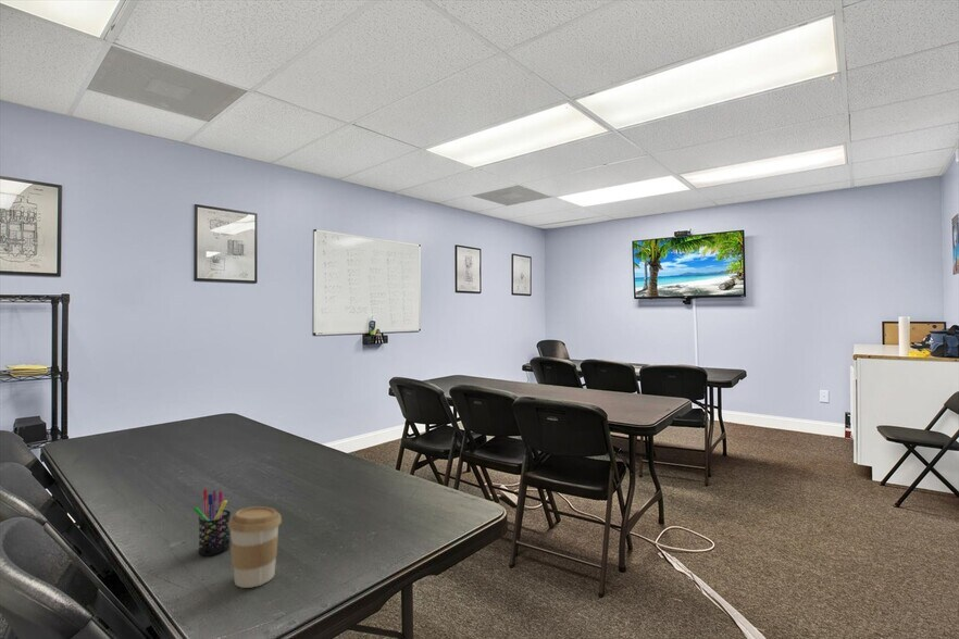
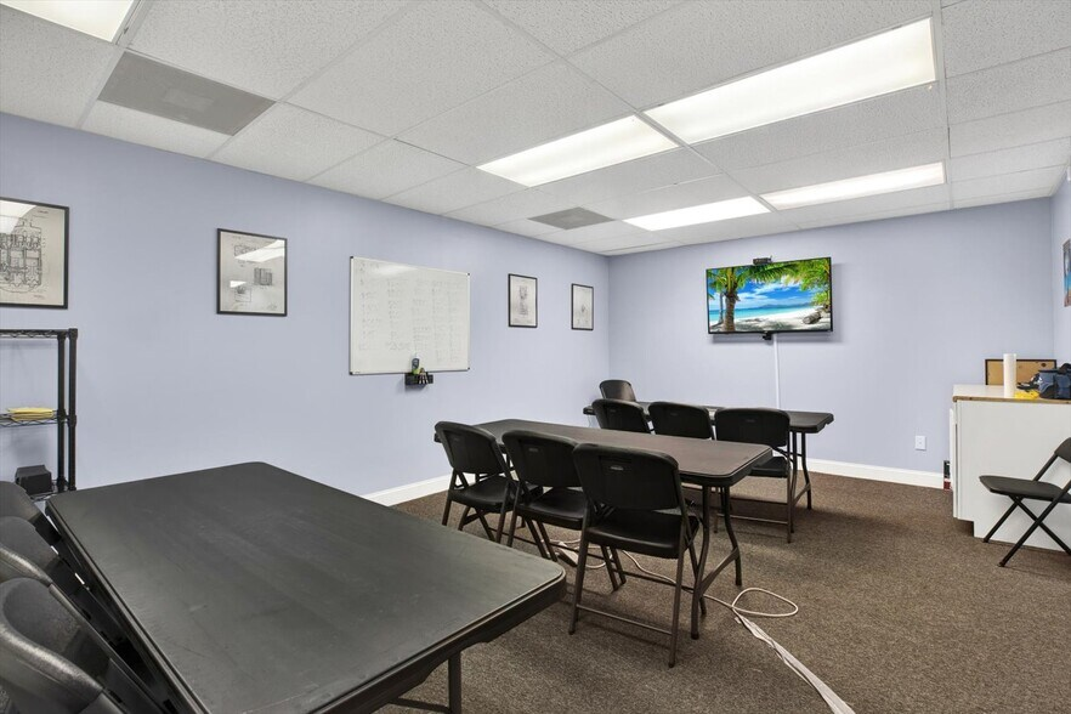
- coffee cup (254, 543)
- pen holder (210, 521)
